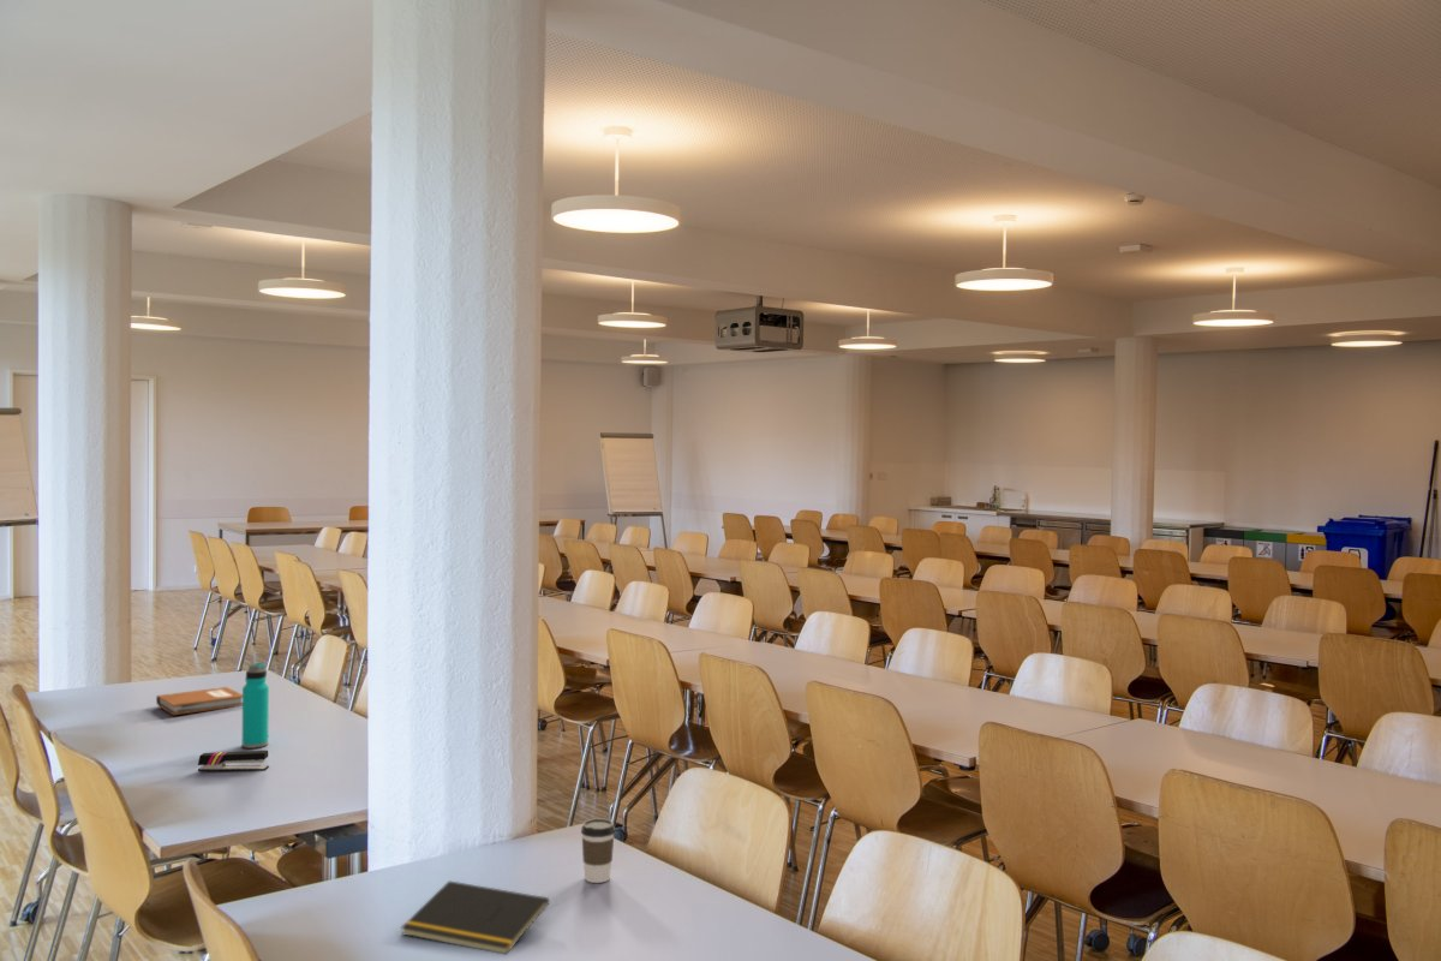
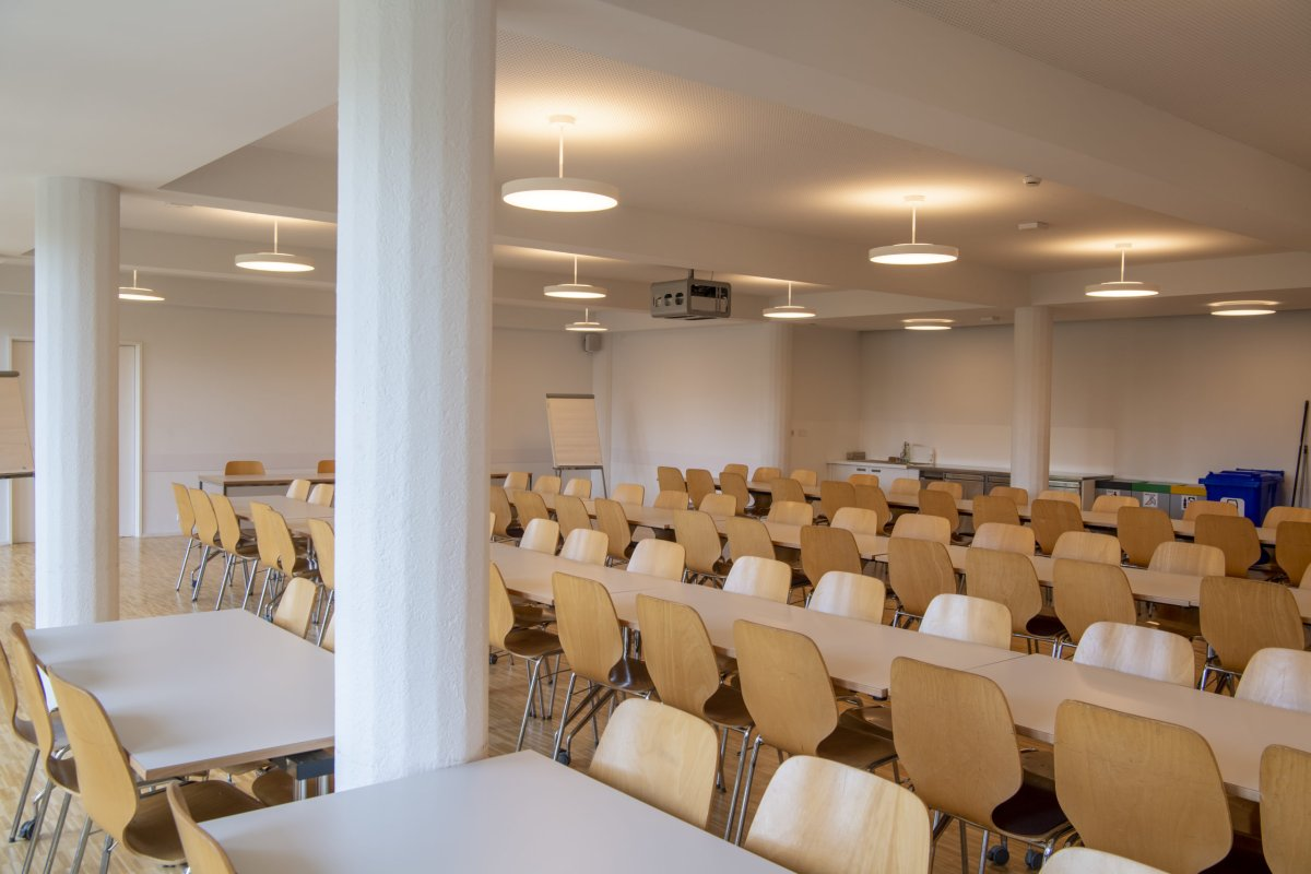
- notebook (202, 699)
- coffee cup (597, 850)
- notepad (476, 915)
- water bottle (255, 704)
- stapler (233, 760)
